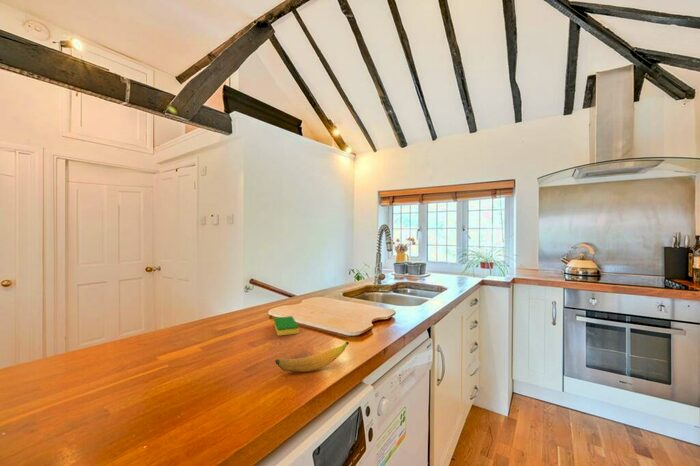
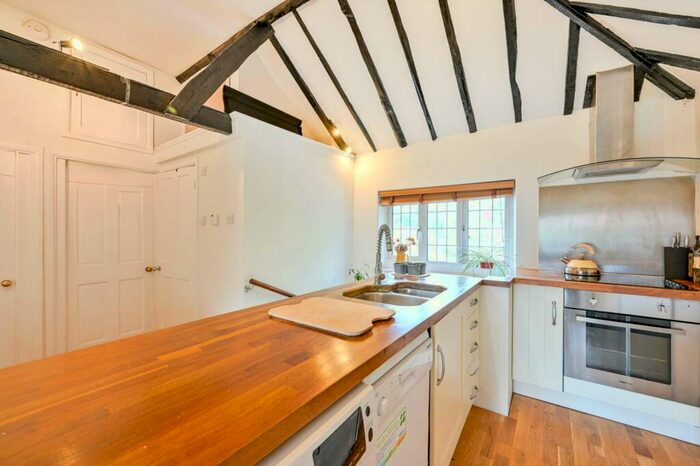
- dish sponge (285, 325)
- banana (313, 357)
